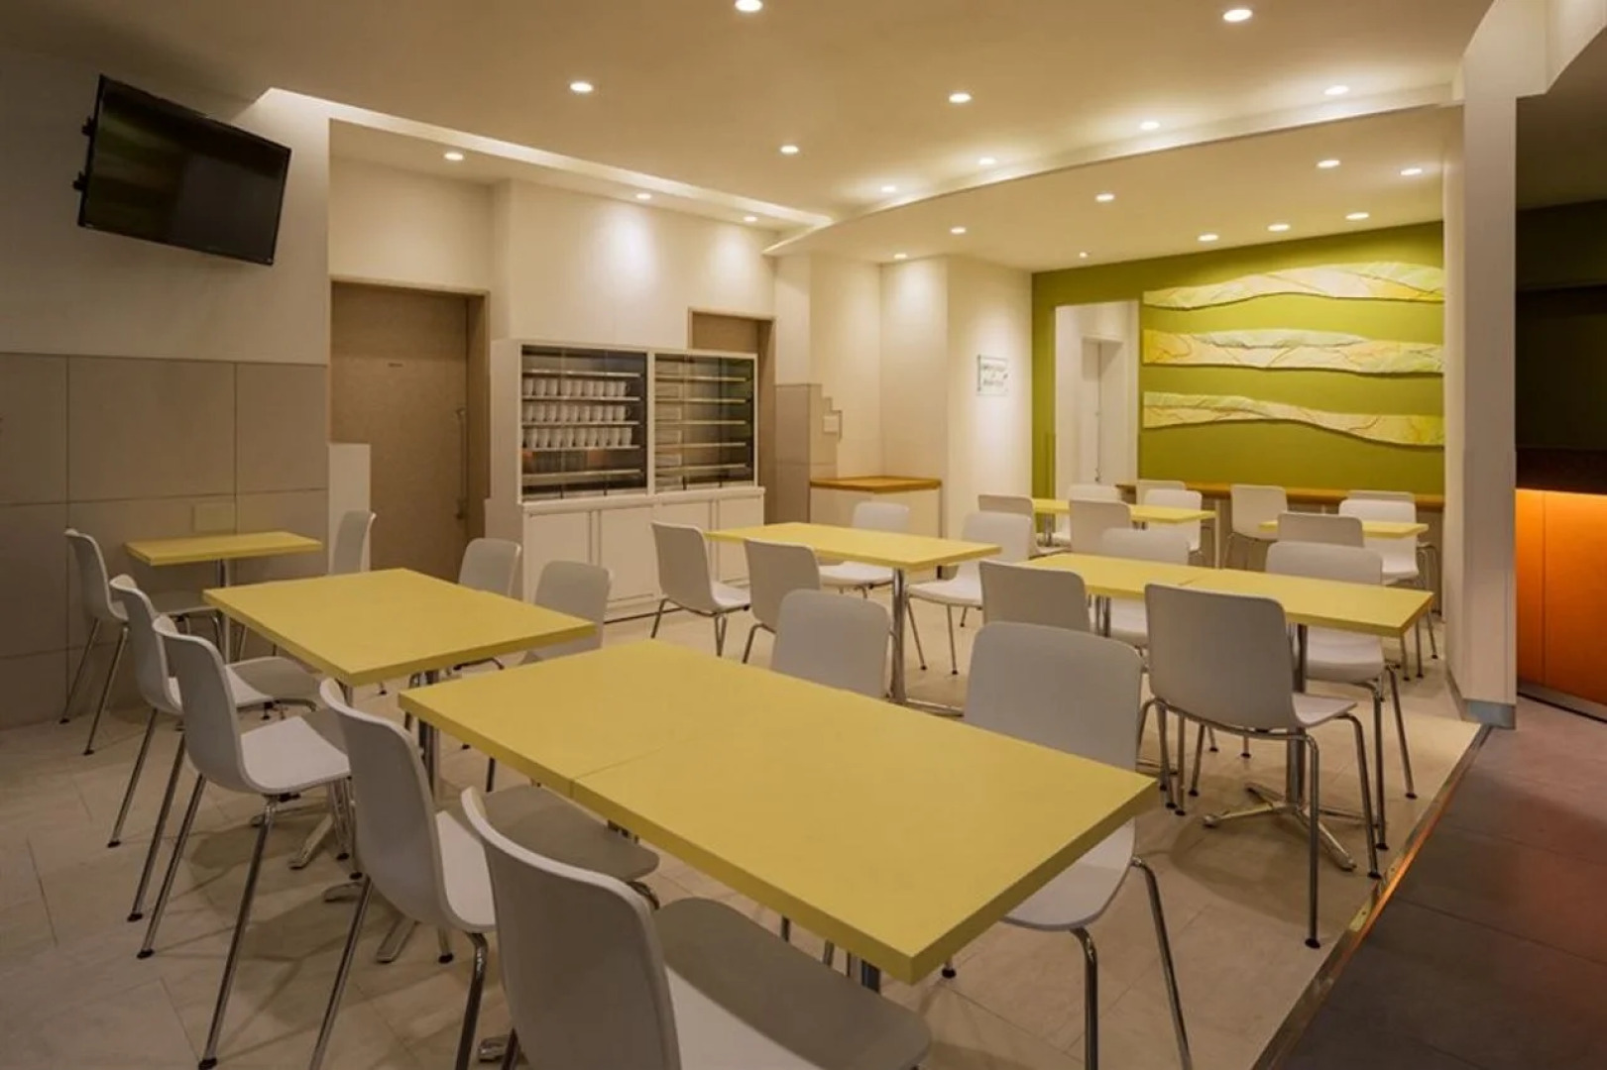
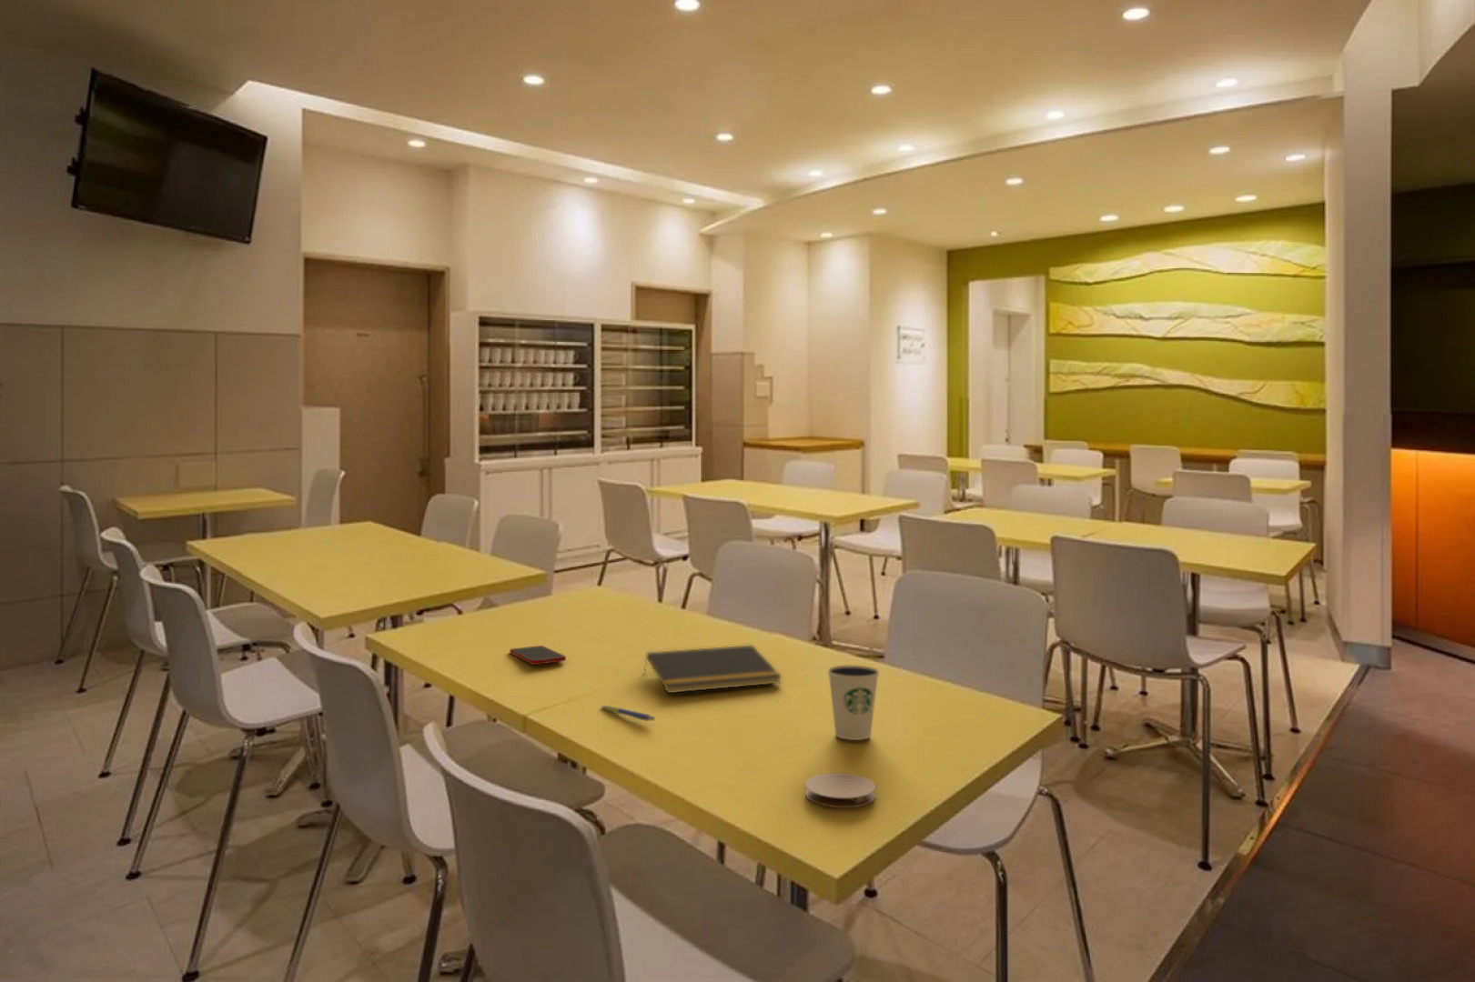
+ cell phone (537, 654)
+ dixie cup (852, 703)
+ notepad (713, 667)
+ coaster (840, 789)
+ pen (626, 712)
